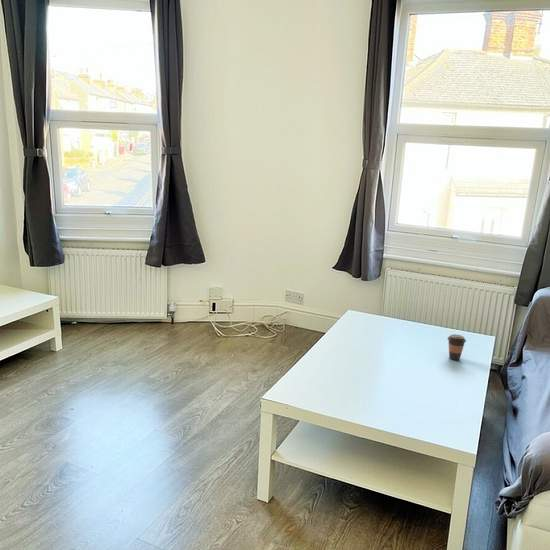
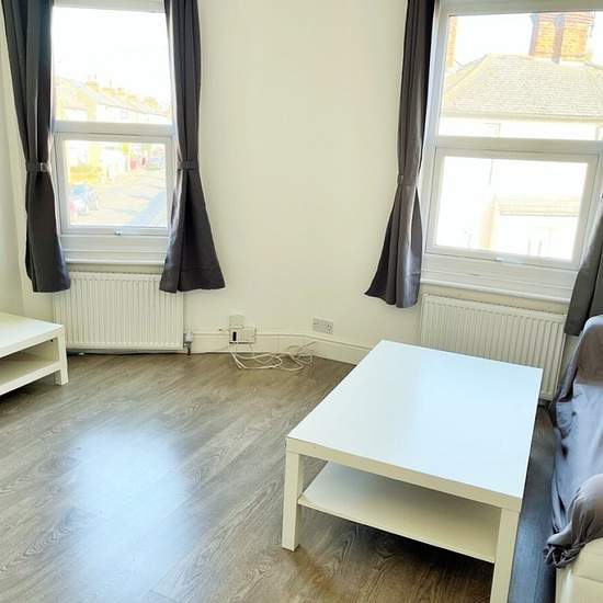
- coffee cup (455, 347)
